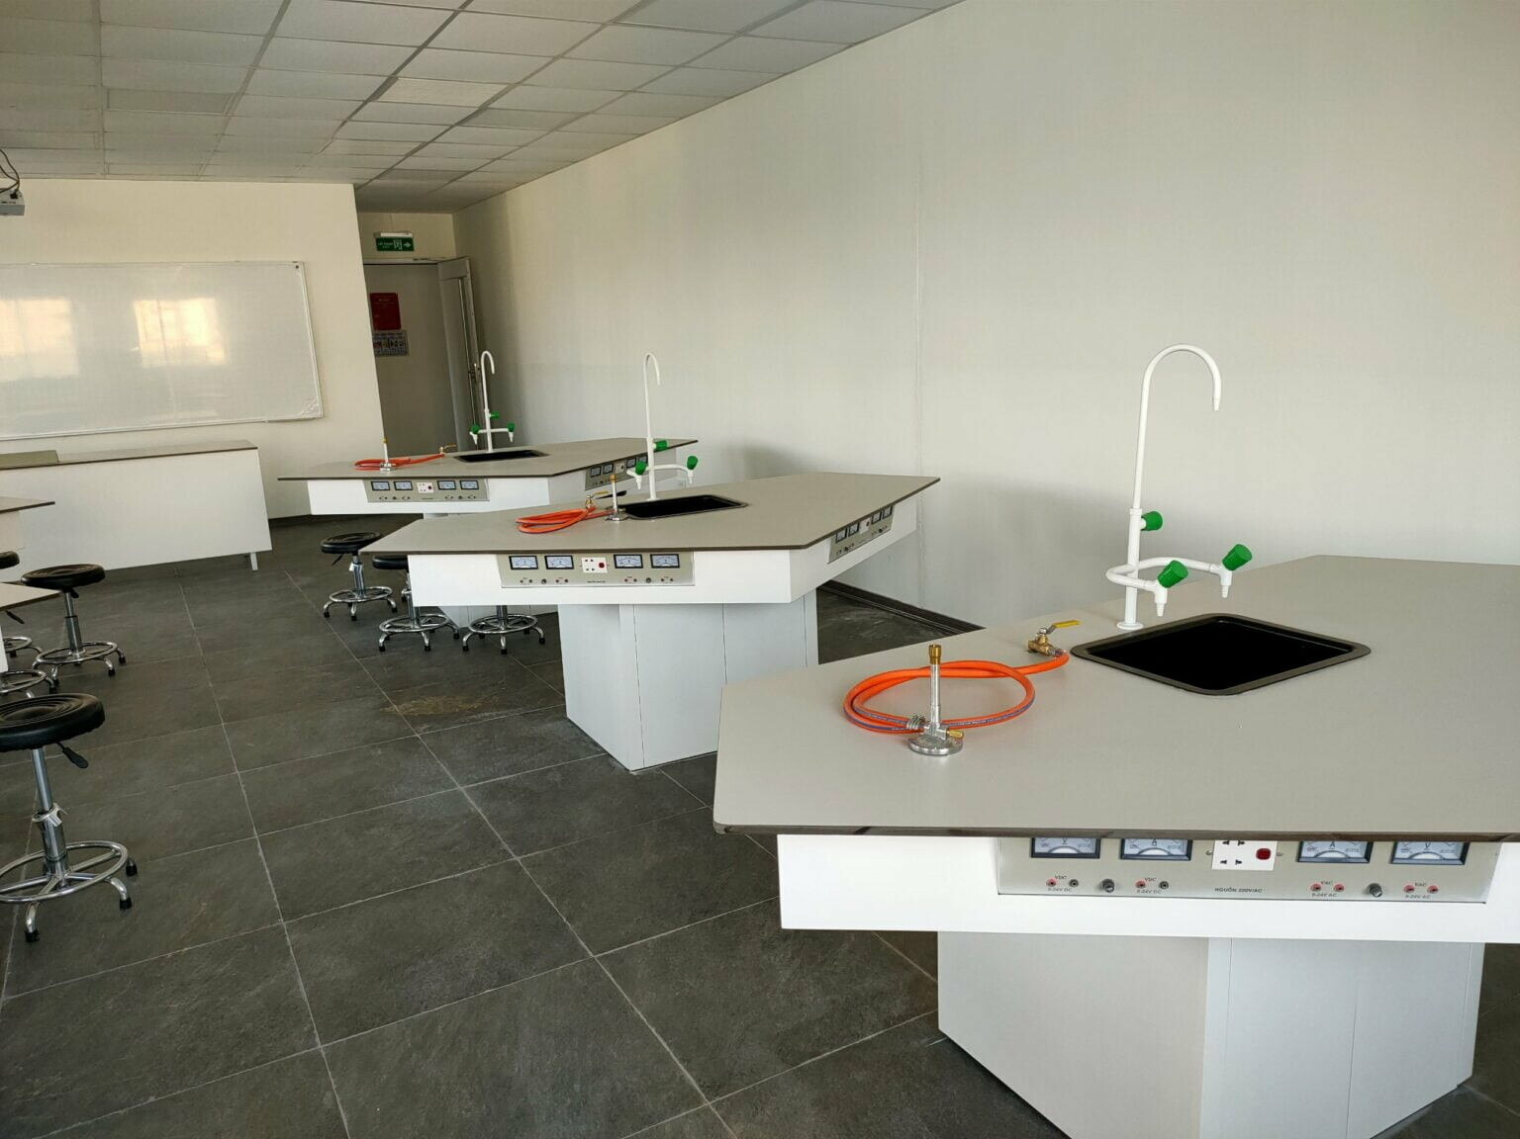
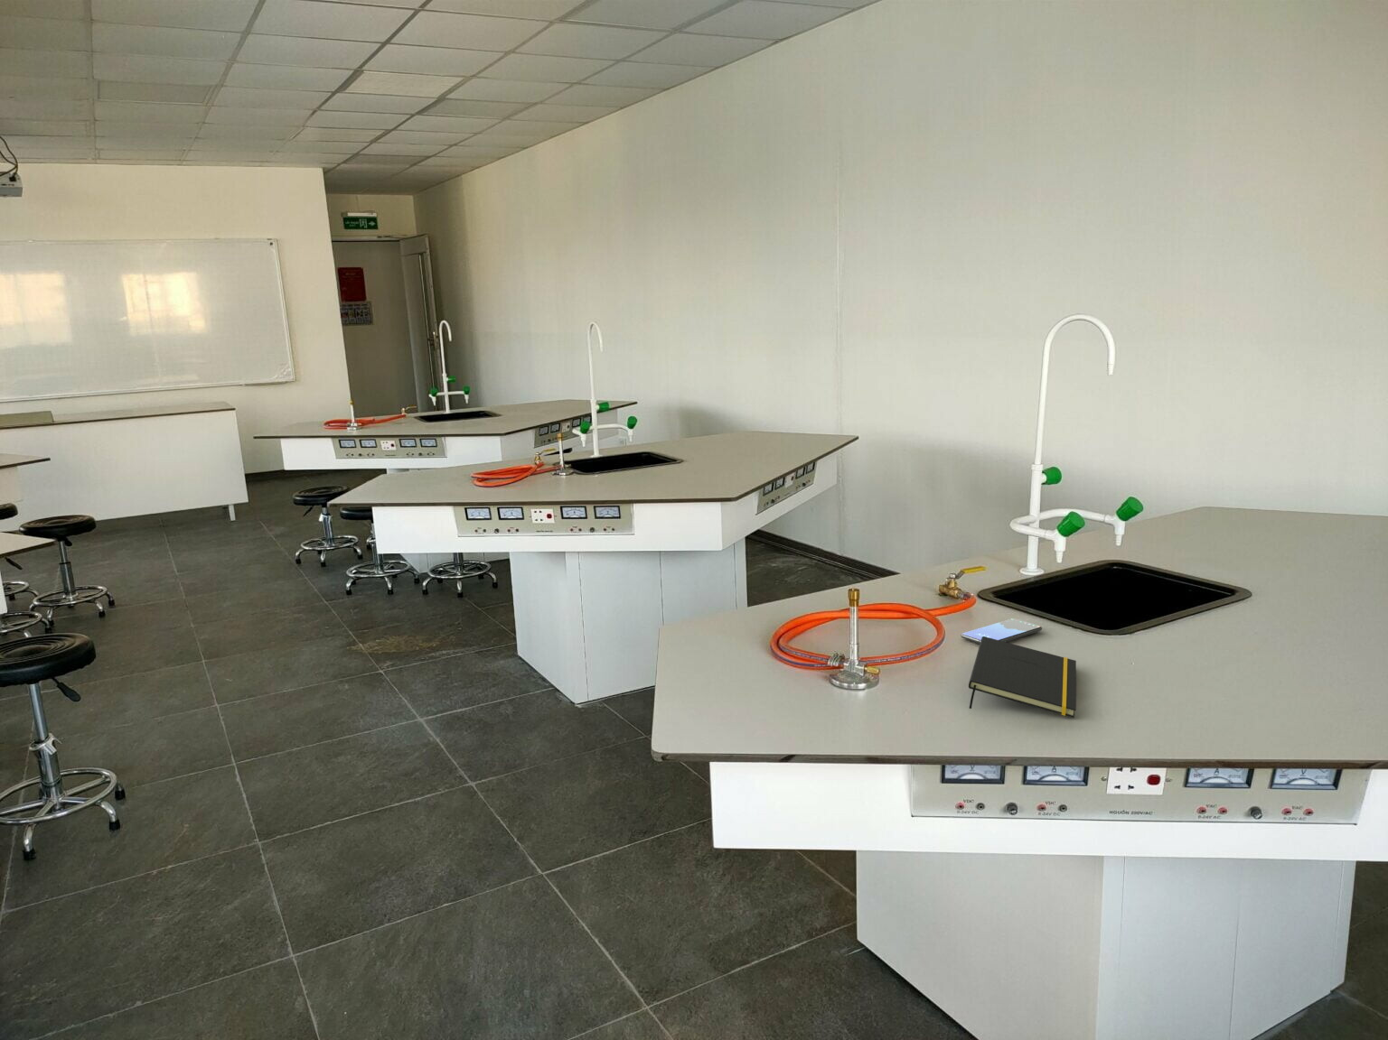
+ notepad (1024, 673)
+ smartphone (1001, 631)
